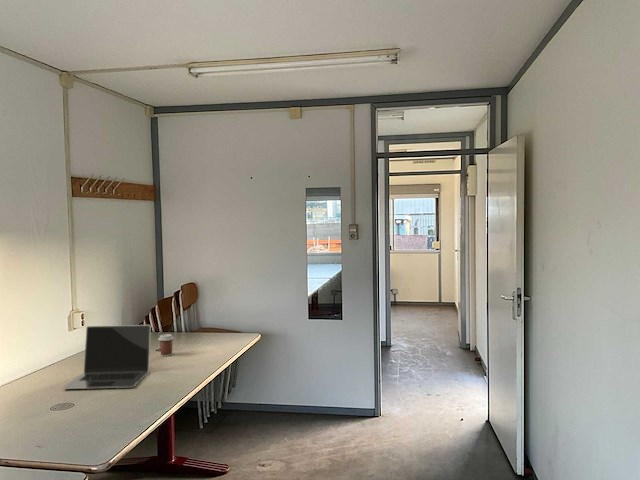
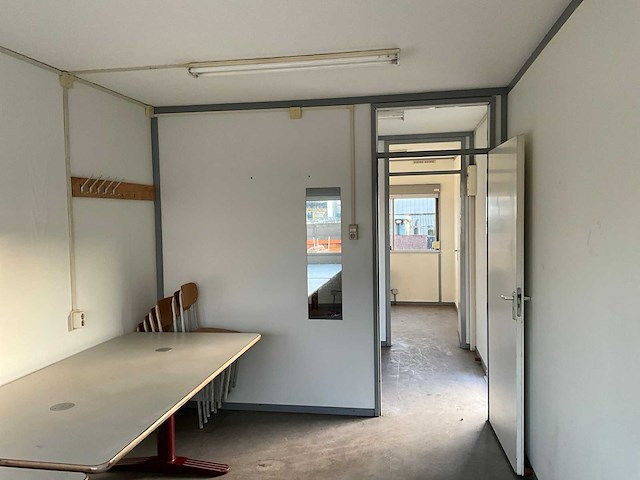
- coffee cup (166, 345)
- laptop (108, 355)
